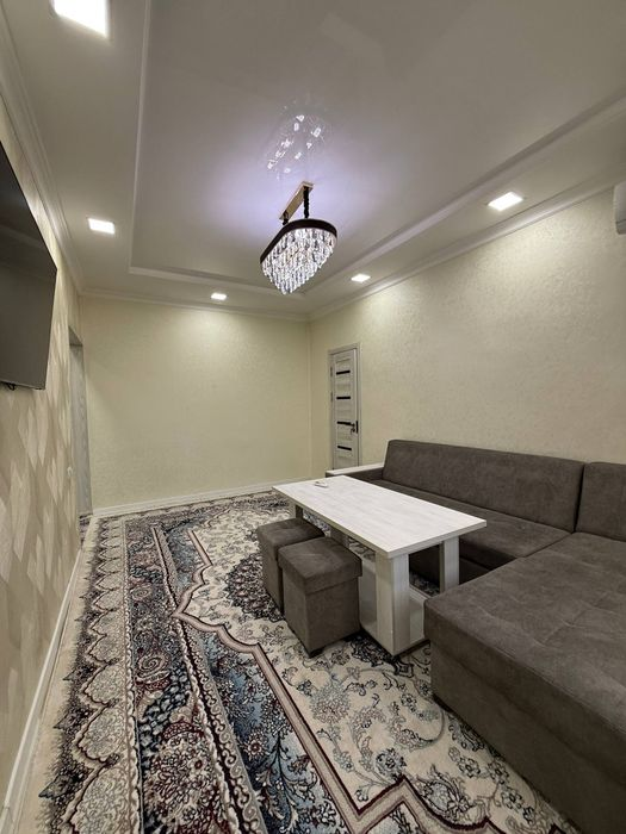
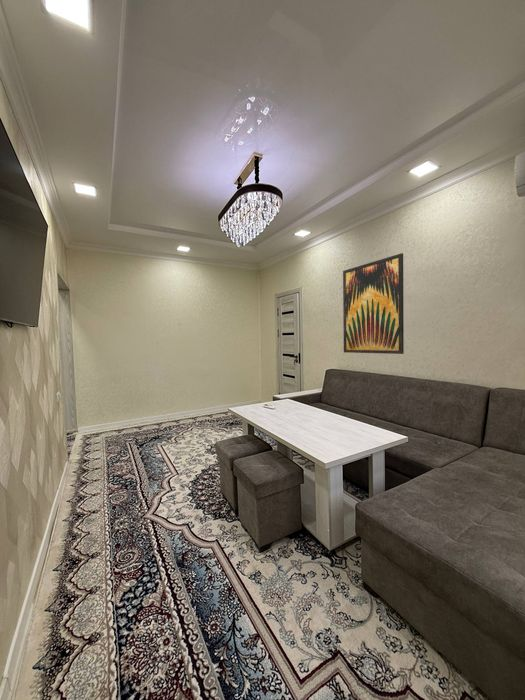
+ wall art (370, 308)
